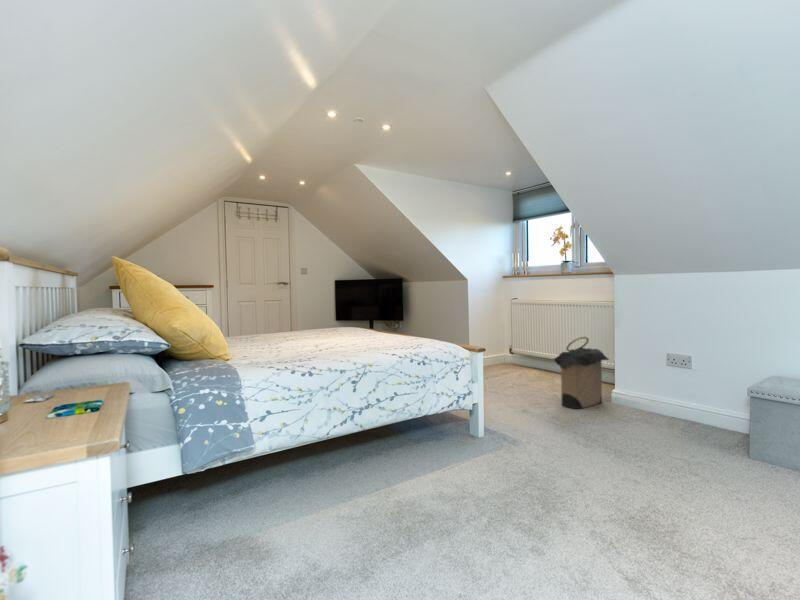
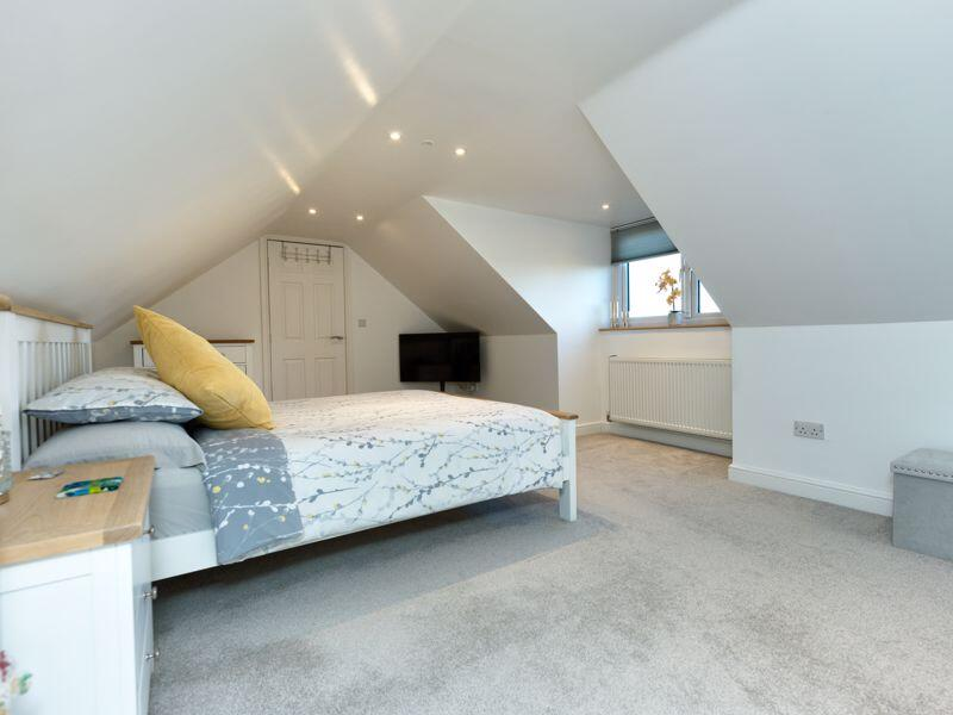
- laundry hamper (580, 369)
